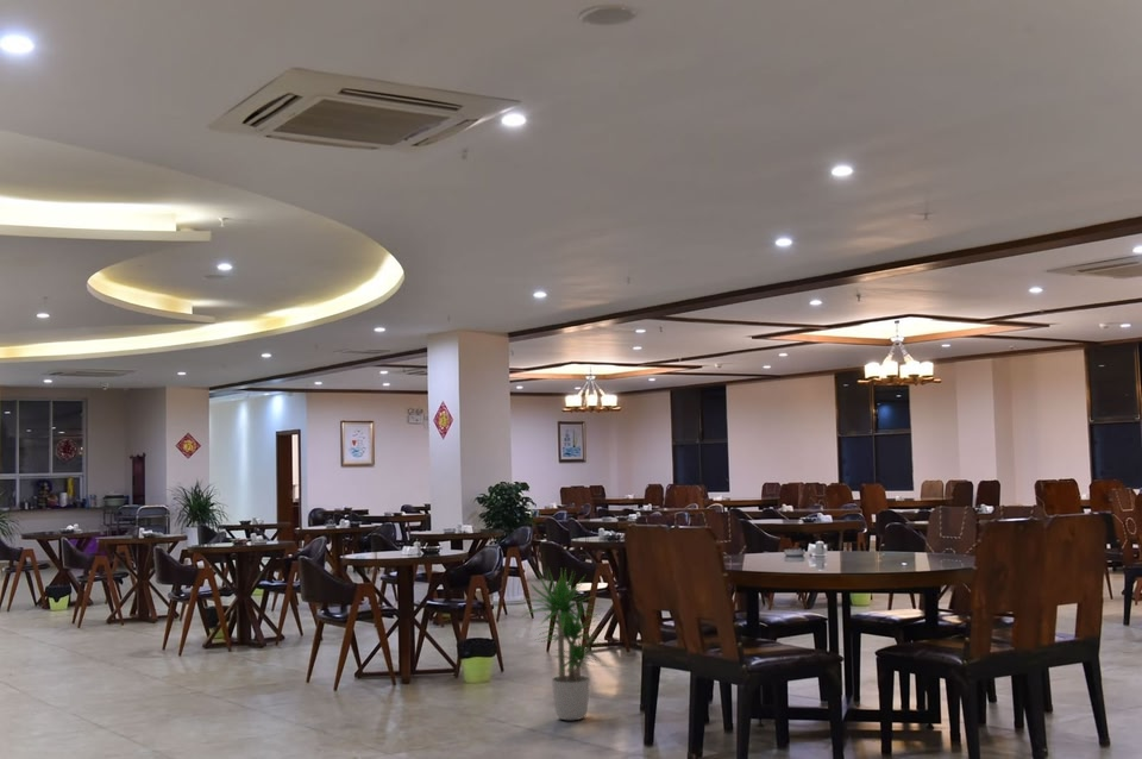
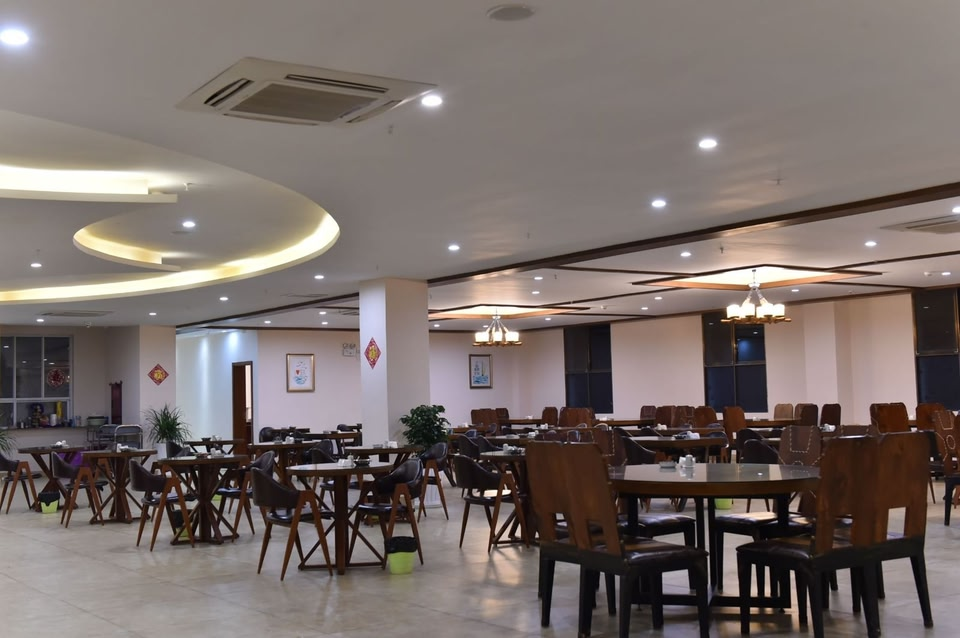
- potted plant (563, 641)
